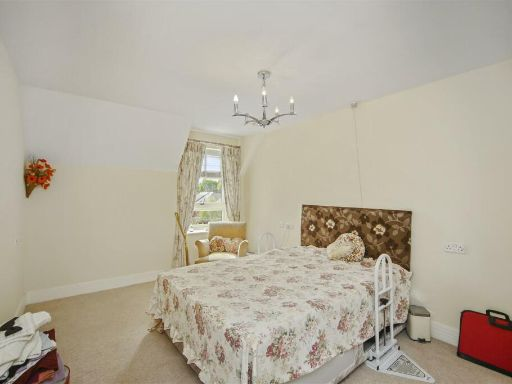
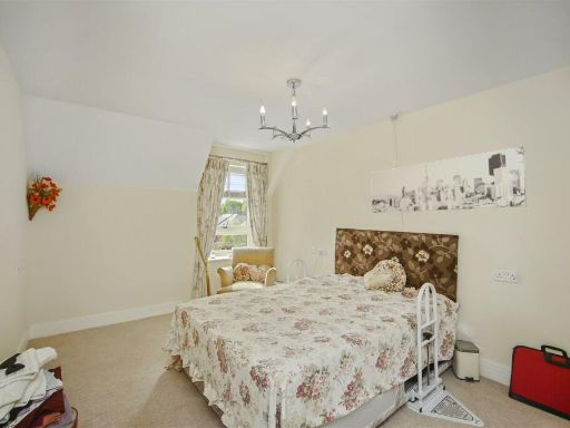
+ wall art (433, 186)
